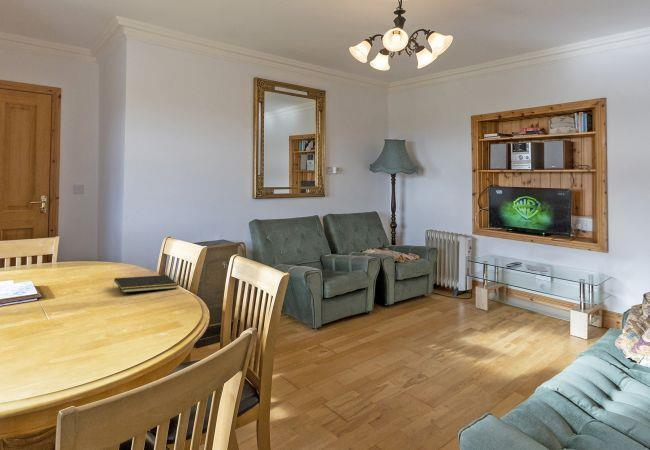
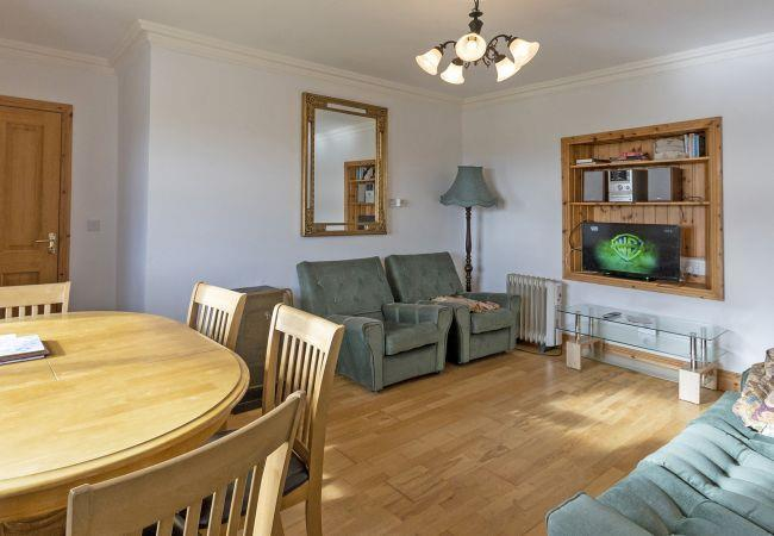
- notepad (146, 283)
